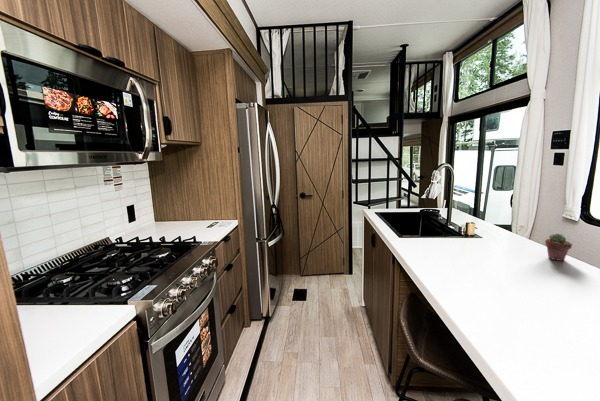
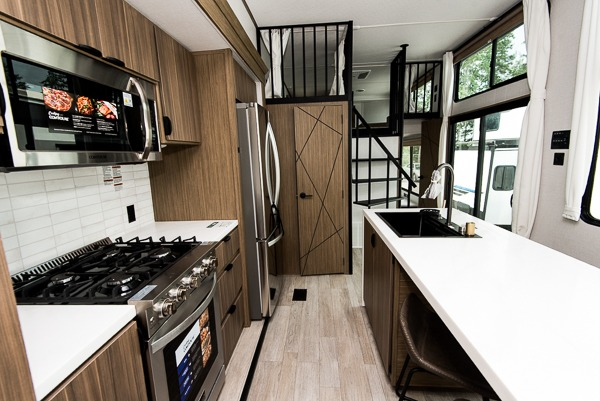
- potted succulent (557, 246)
